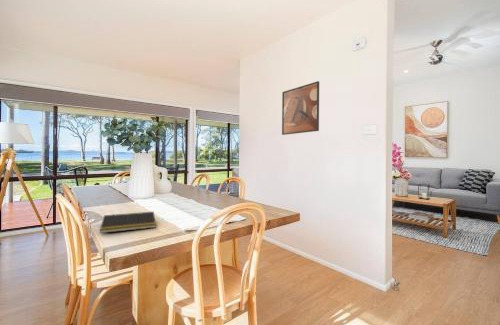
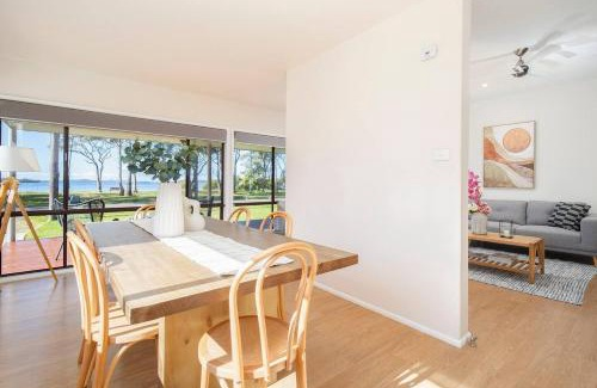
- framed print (299, 110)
- notepad (129, 221)
